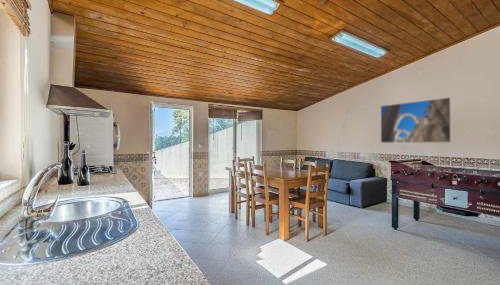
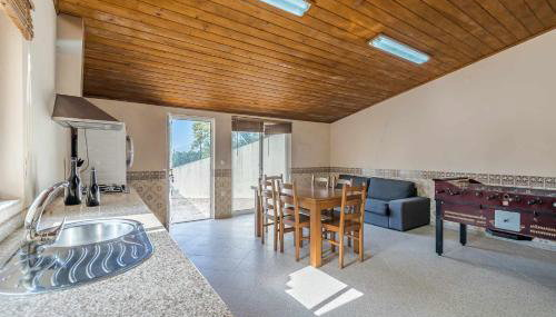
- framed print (412, 122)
